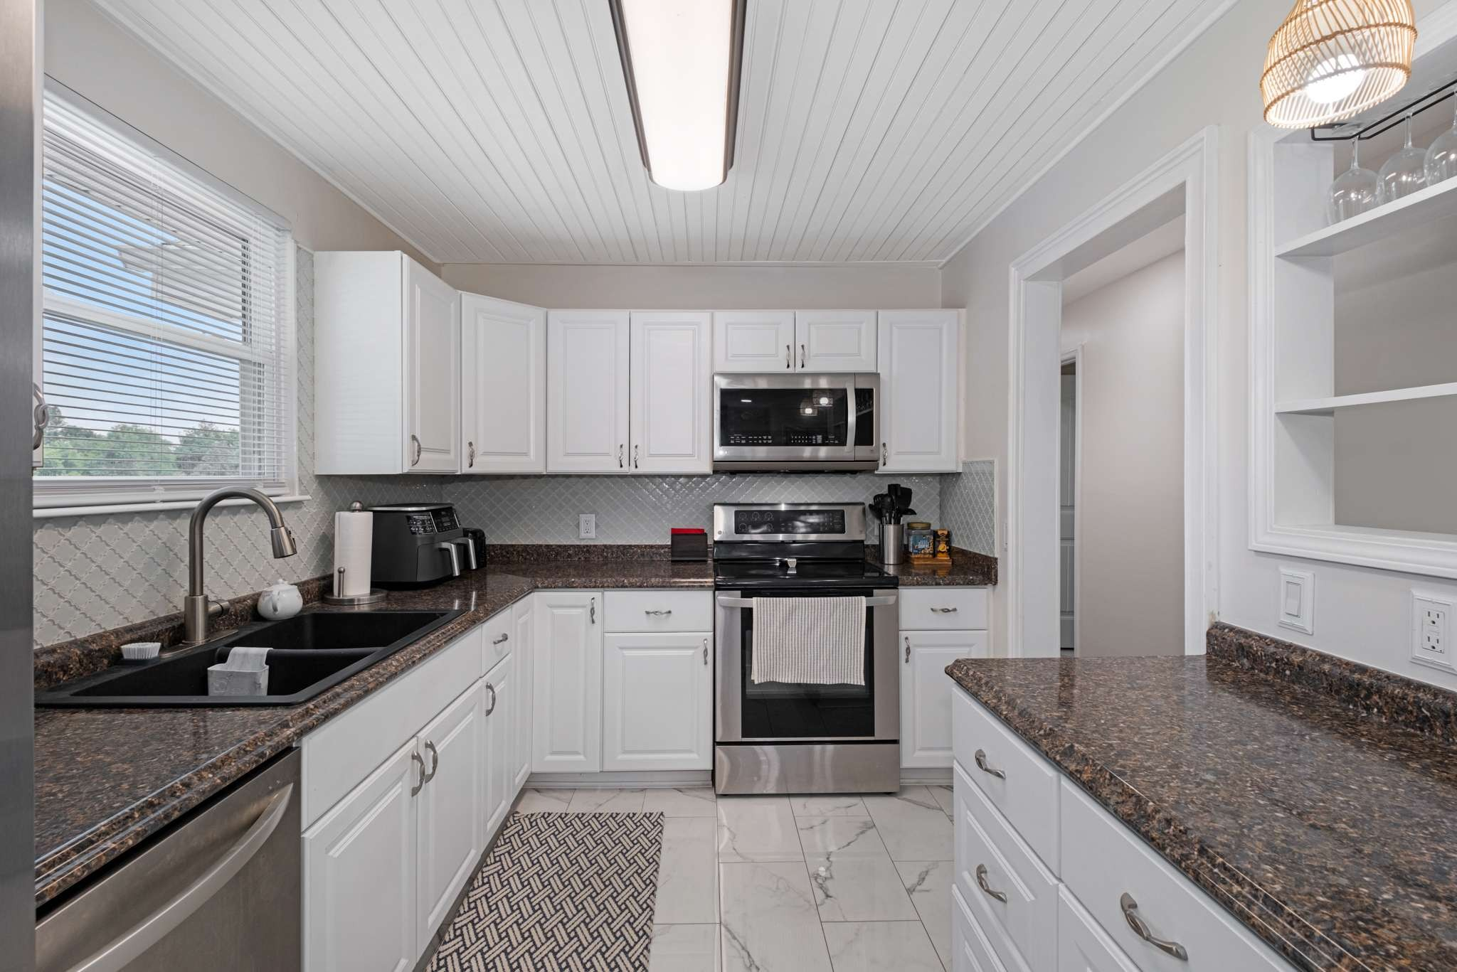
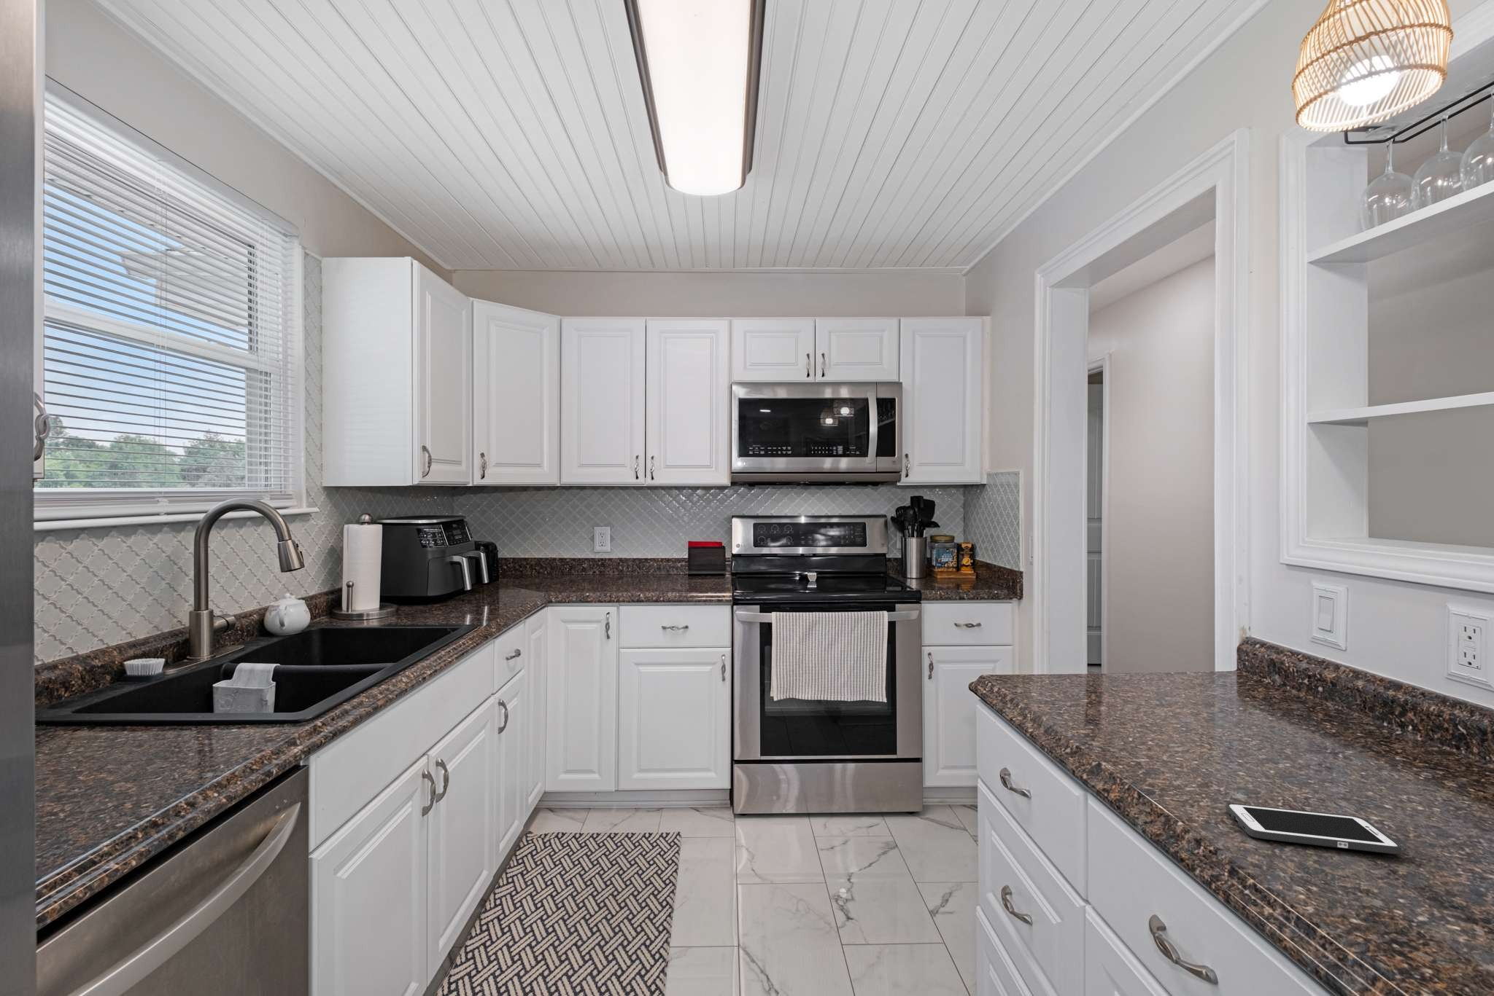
+ cell phone (1308, 827)
